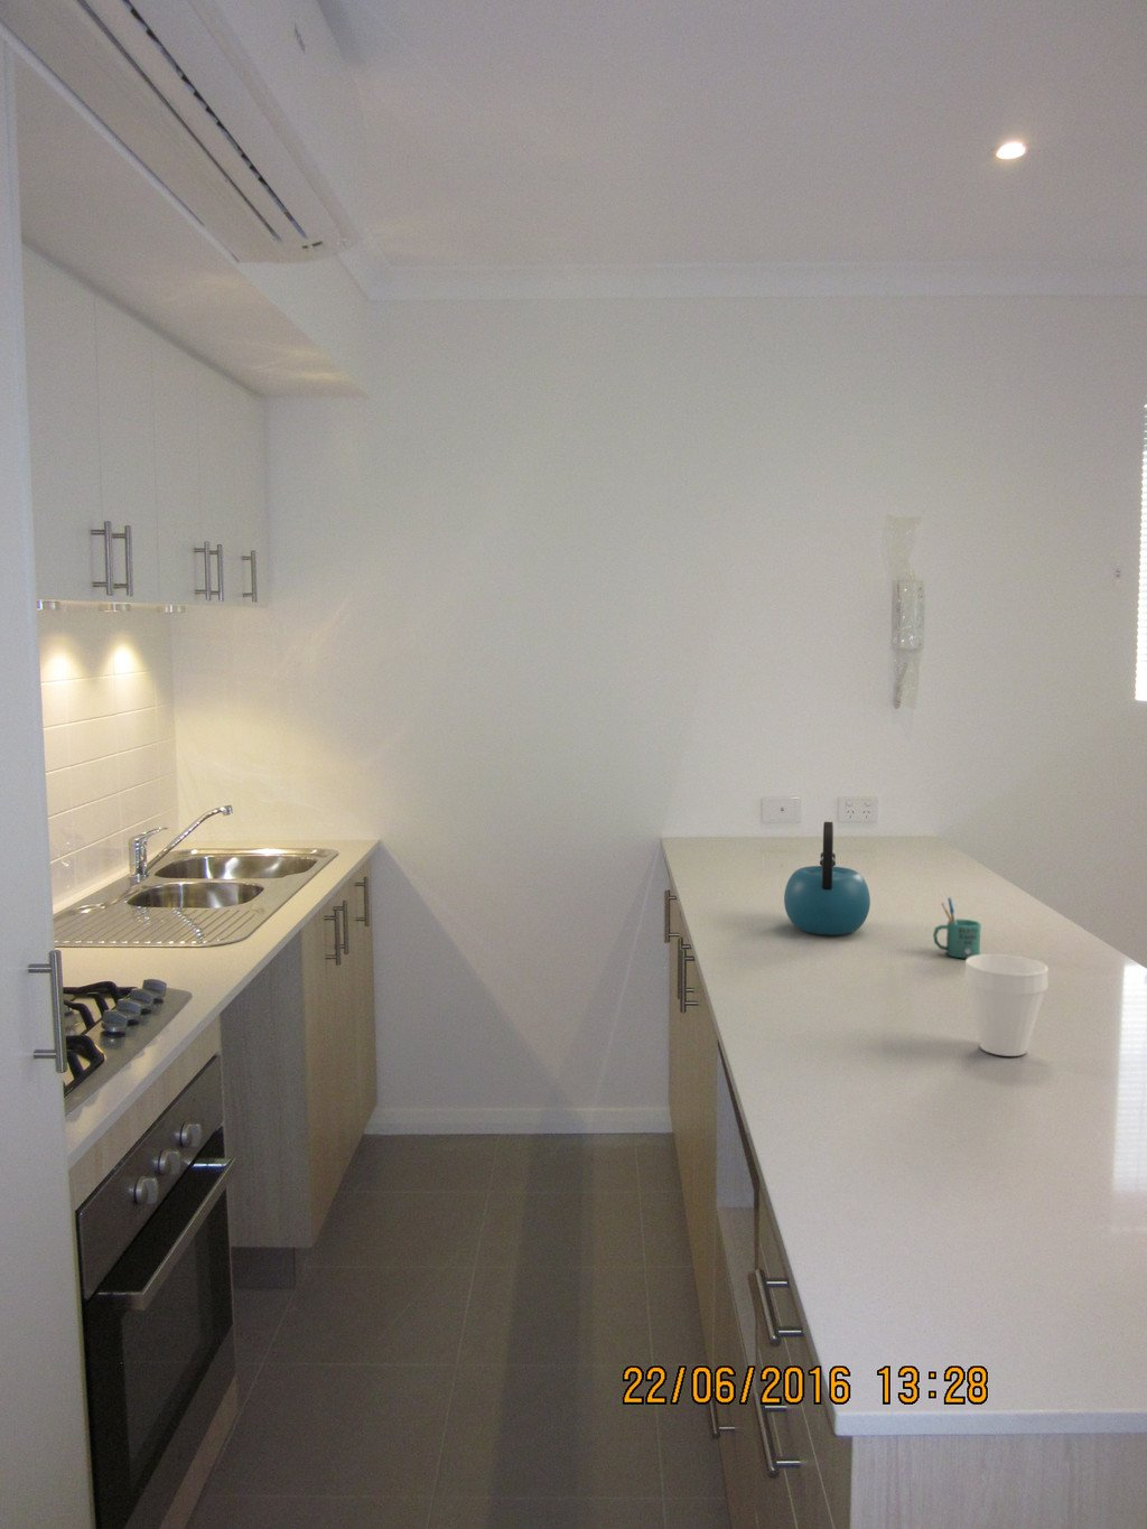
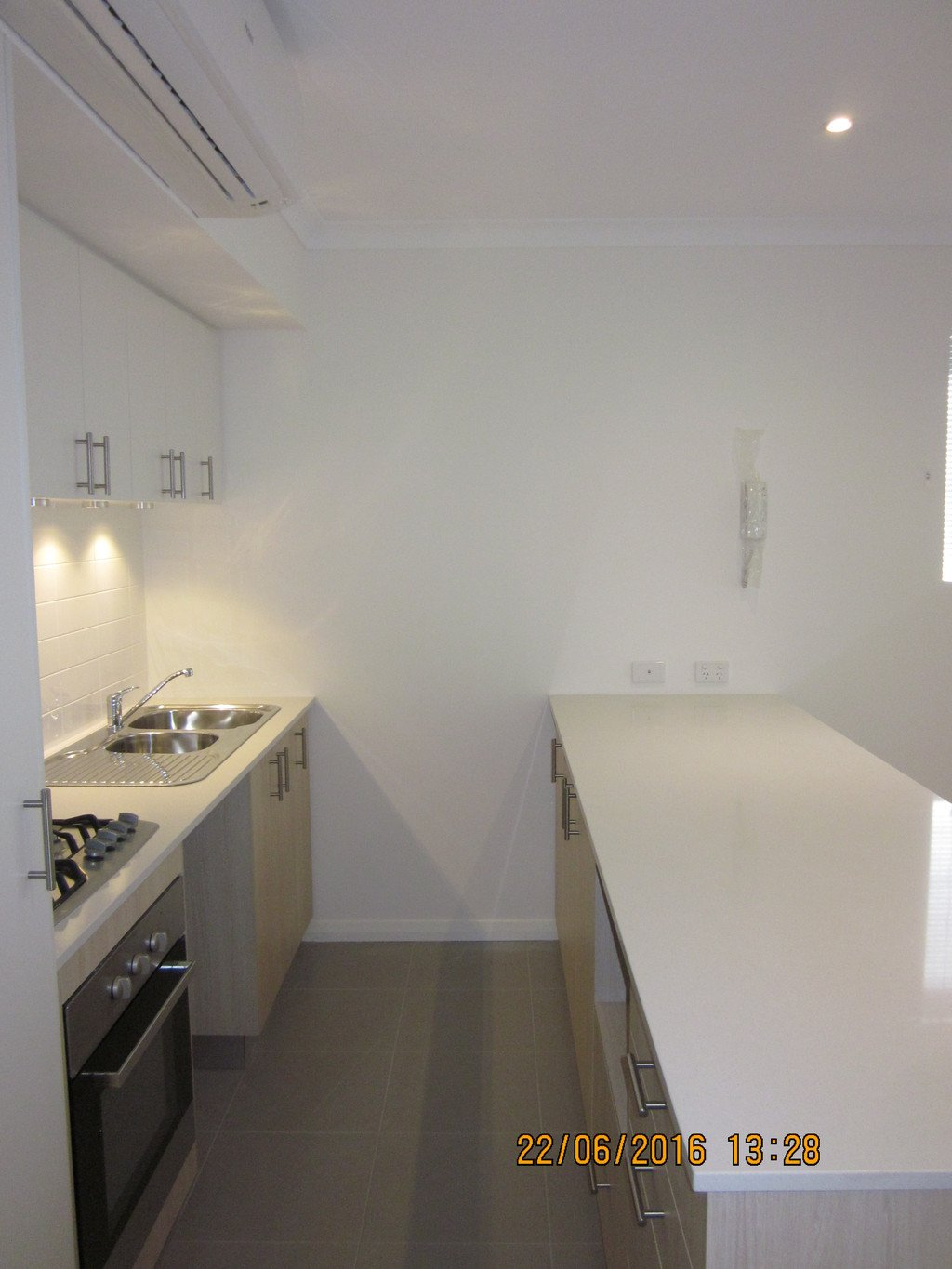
- mug (957, 924)
- kettle (827, 874)
- cup (1004, 1006)
